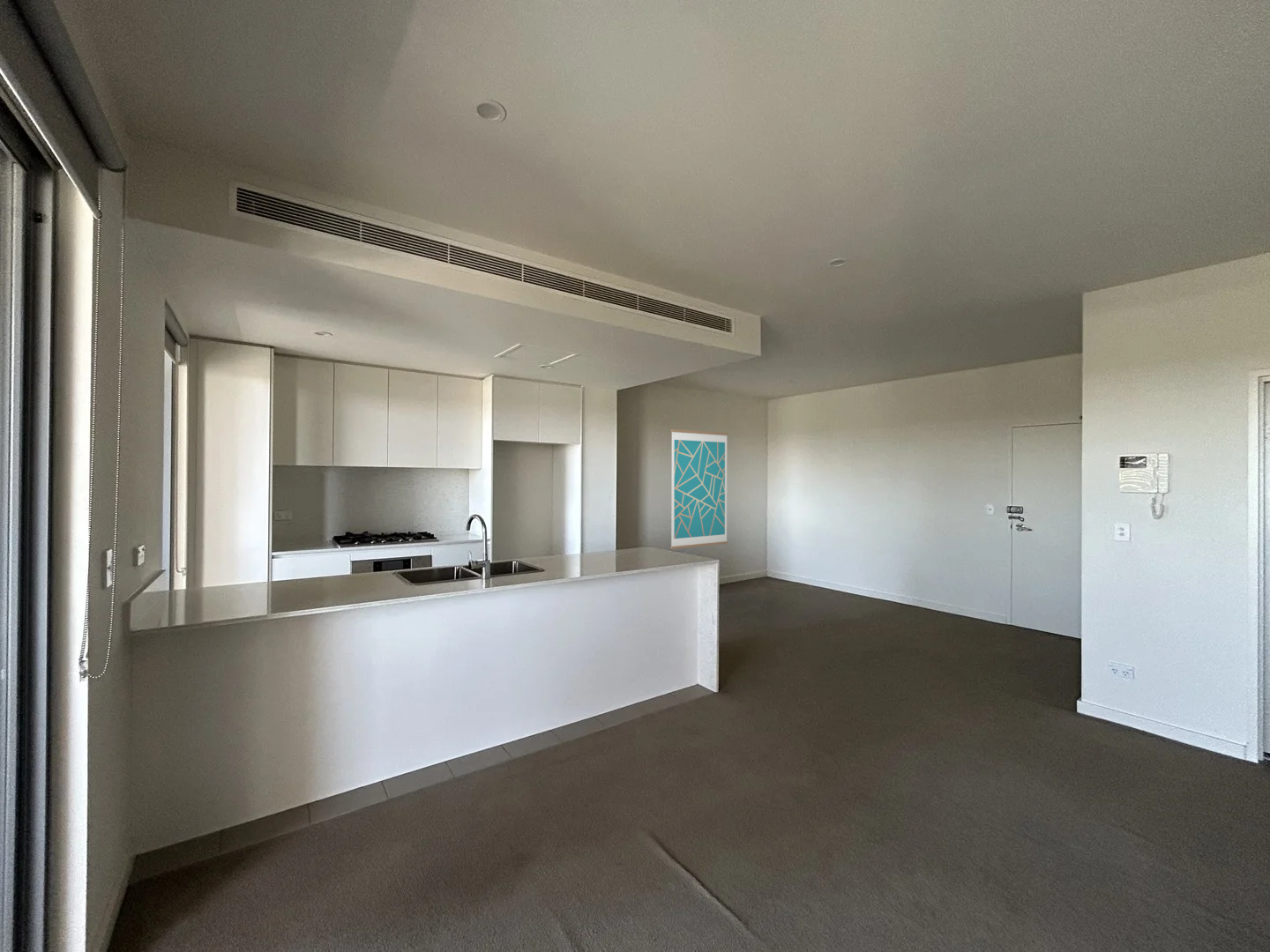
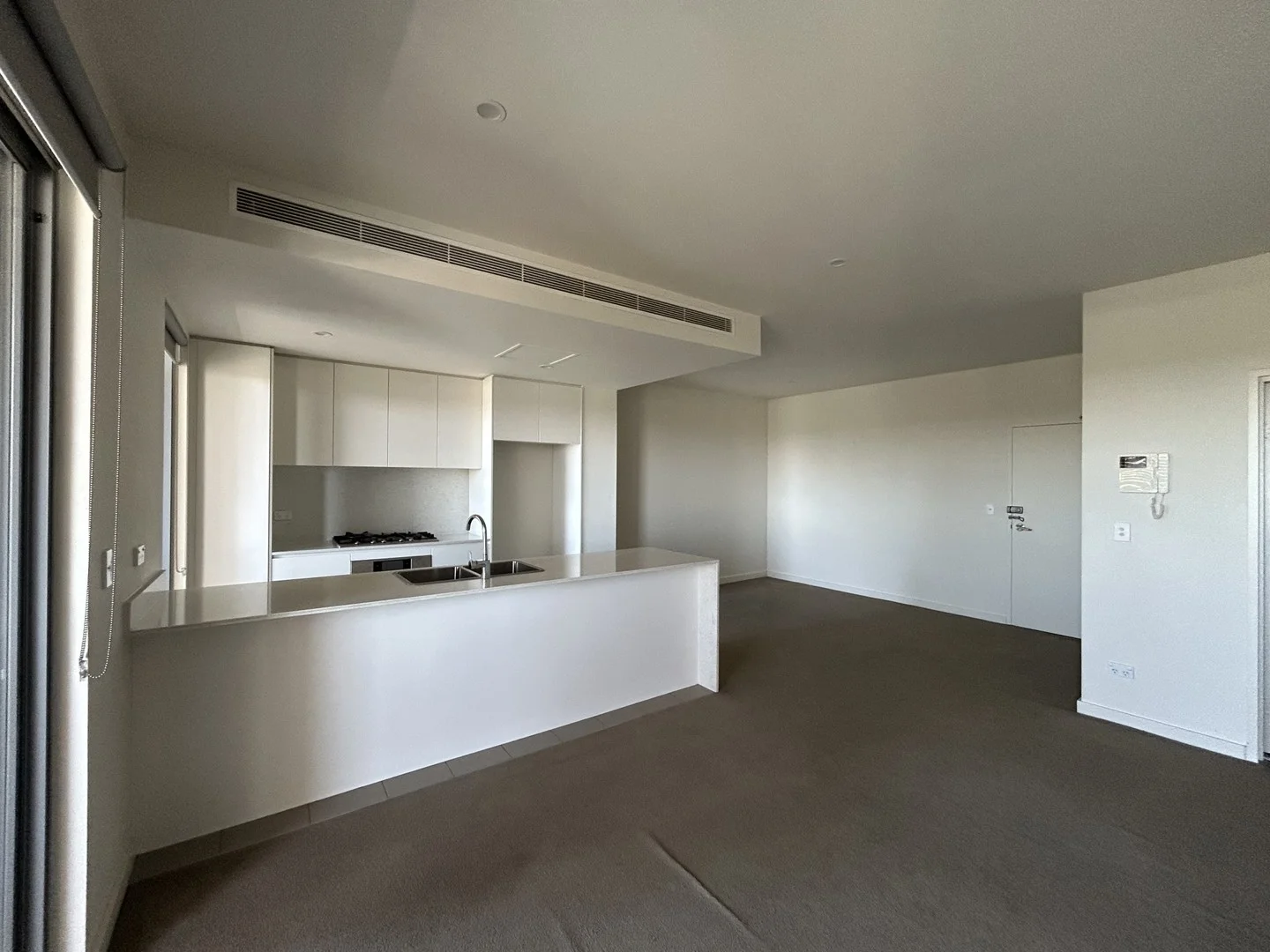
- wall art (700, 488)
